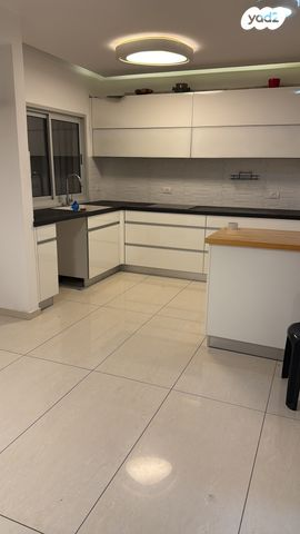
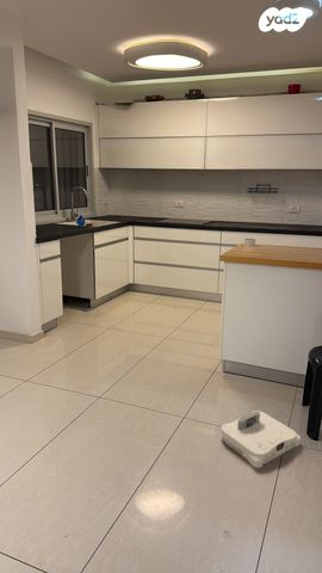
+ robot vacuum (259, 431)
